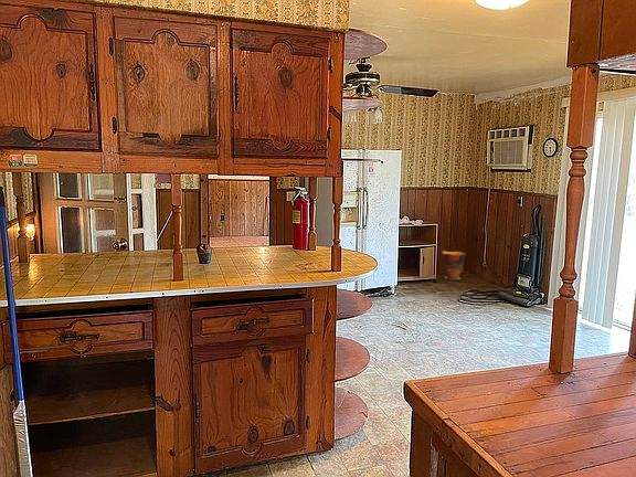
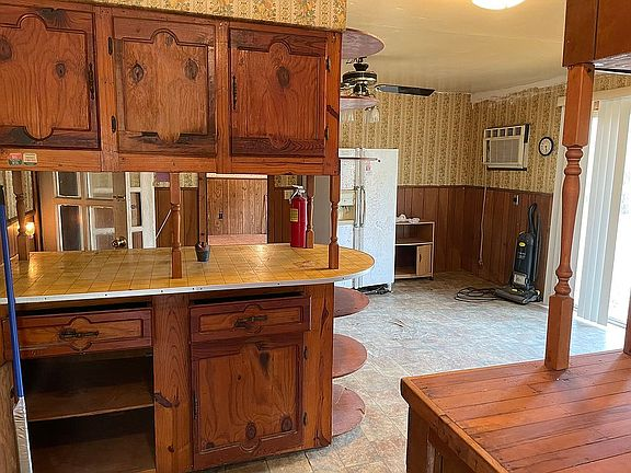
- bucket (453, 265)
